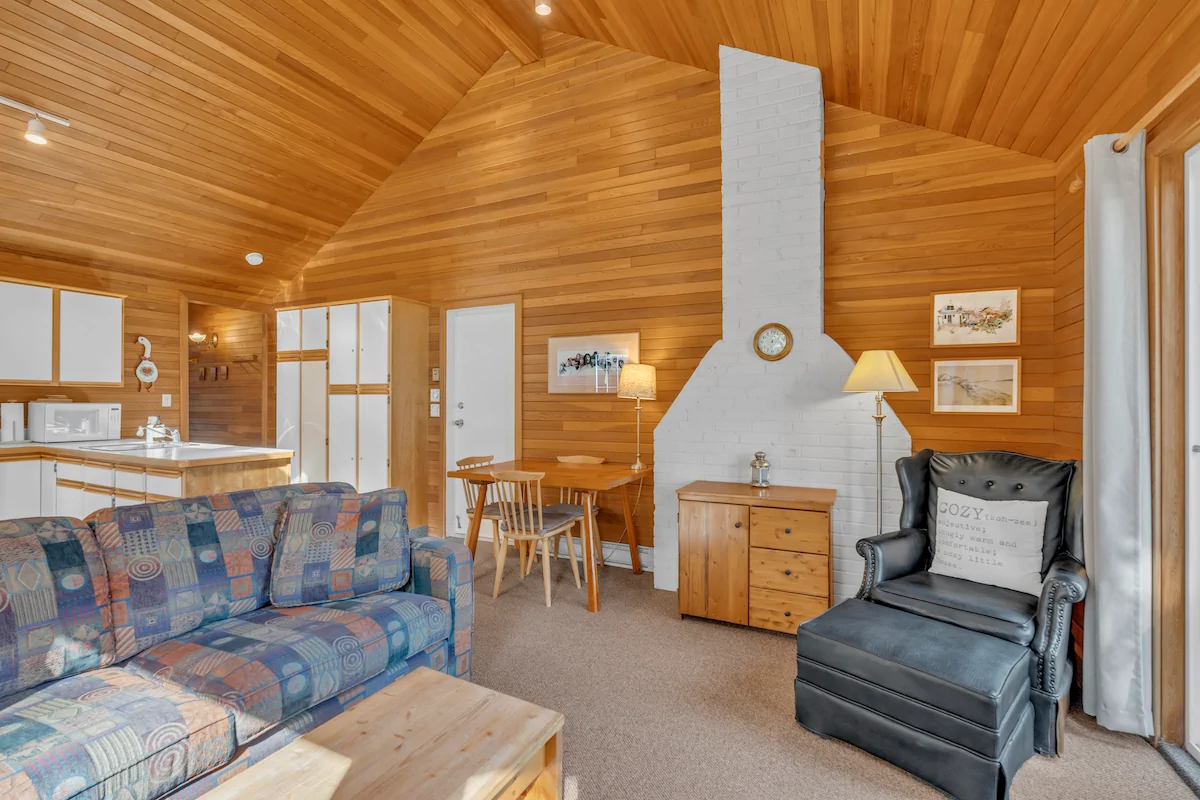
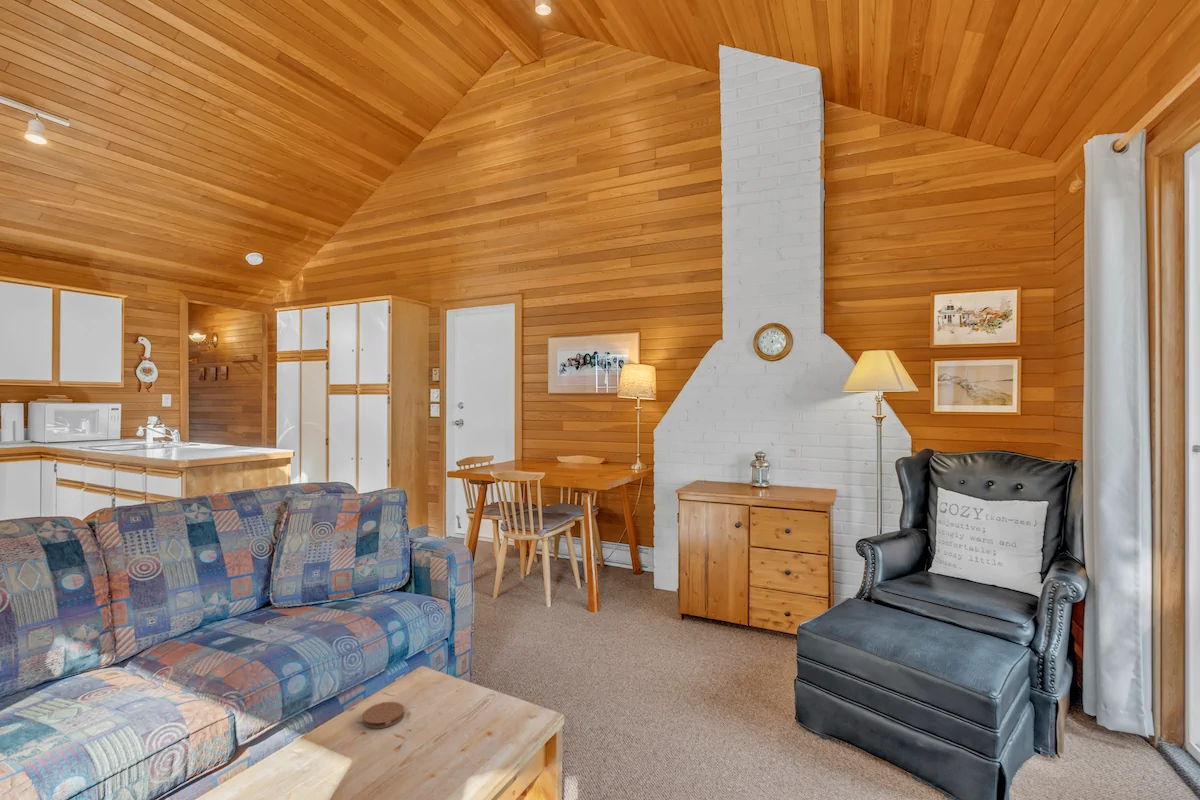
+ coaster (383, 714)
